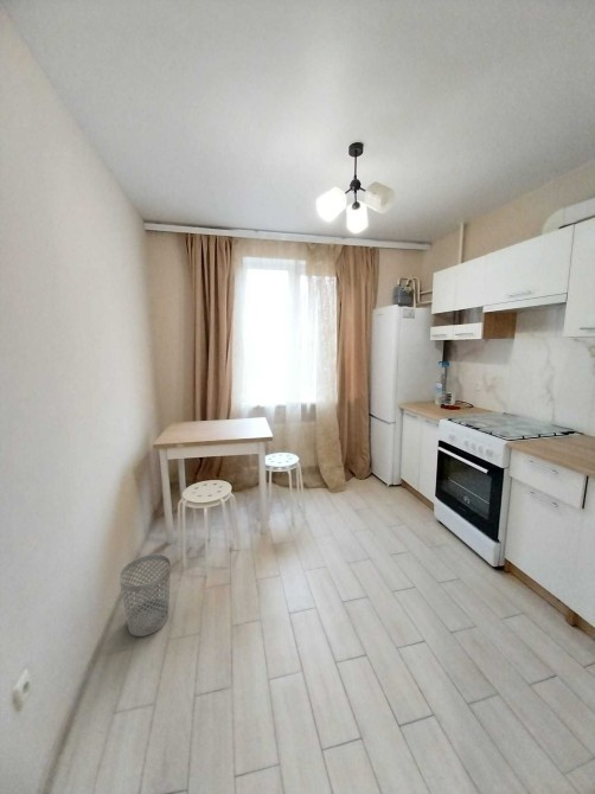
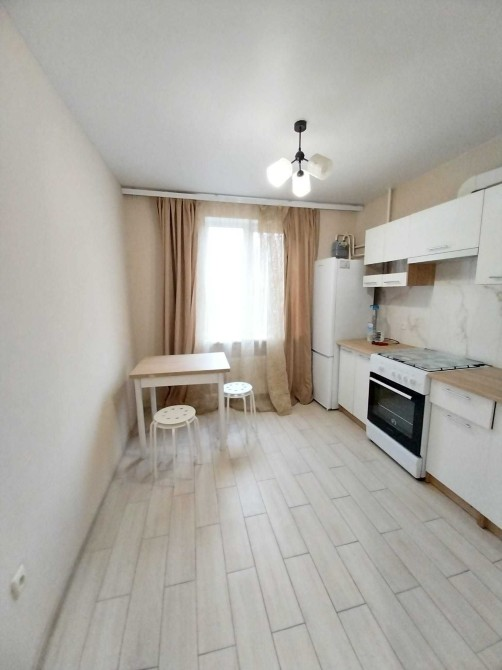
- wastebasket (147, 595)
